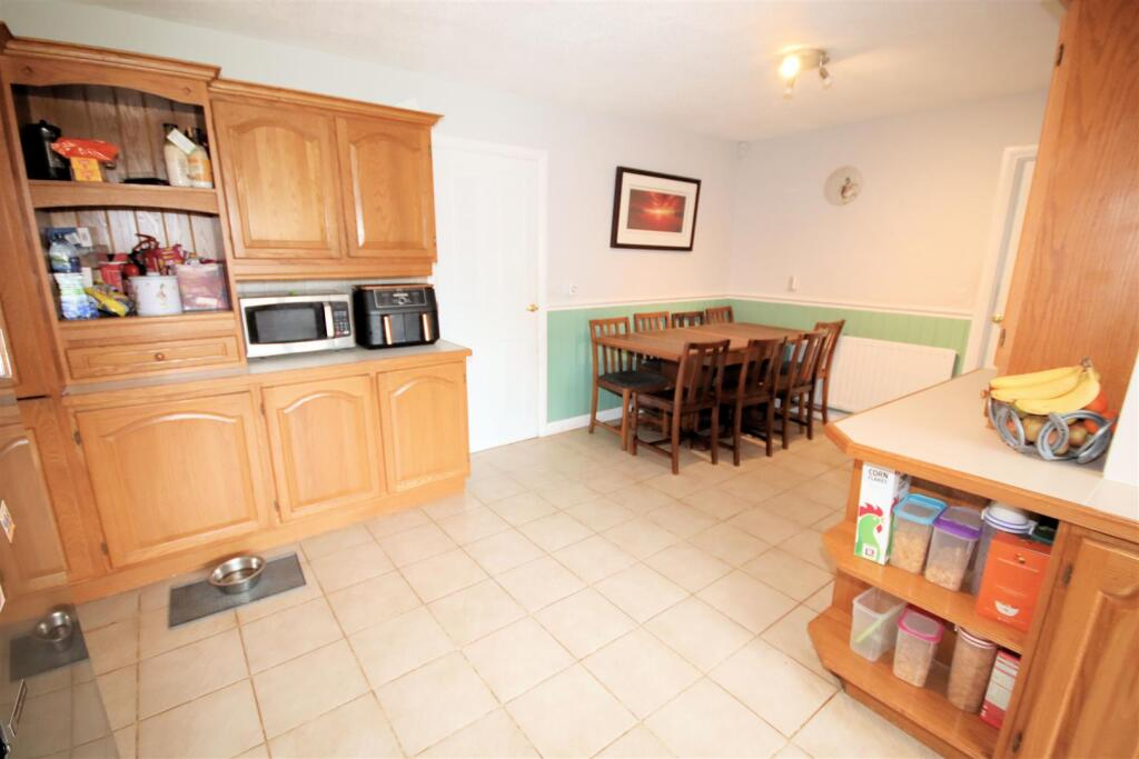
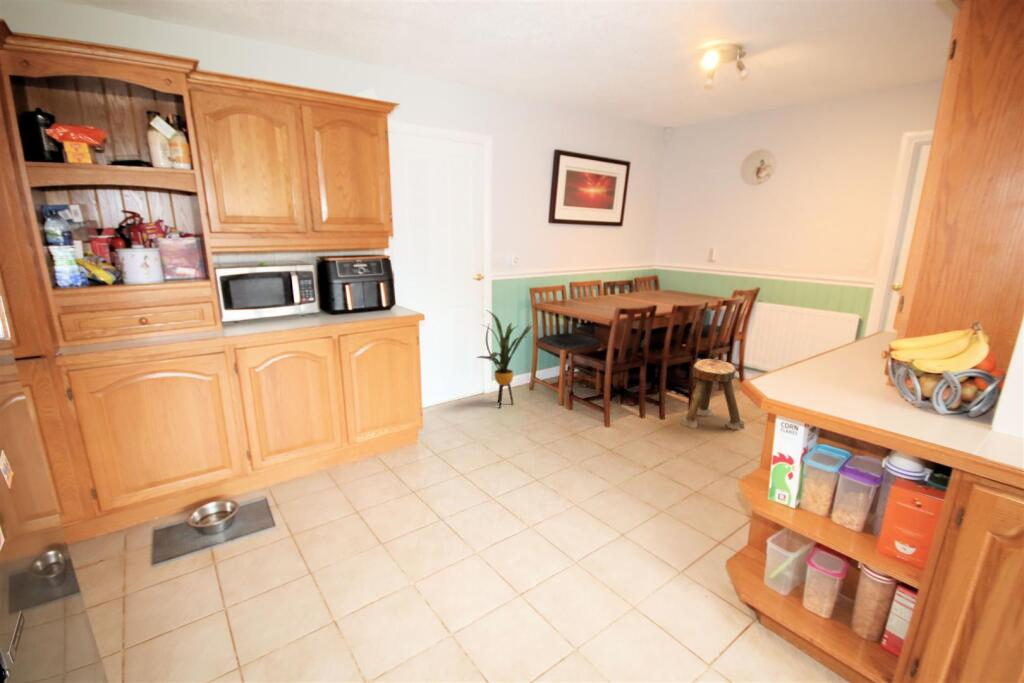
+ house plant (505, 359)
+ stool (710, 394)
